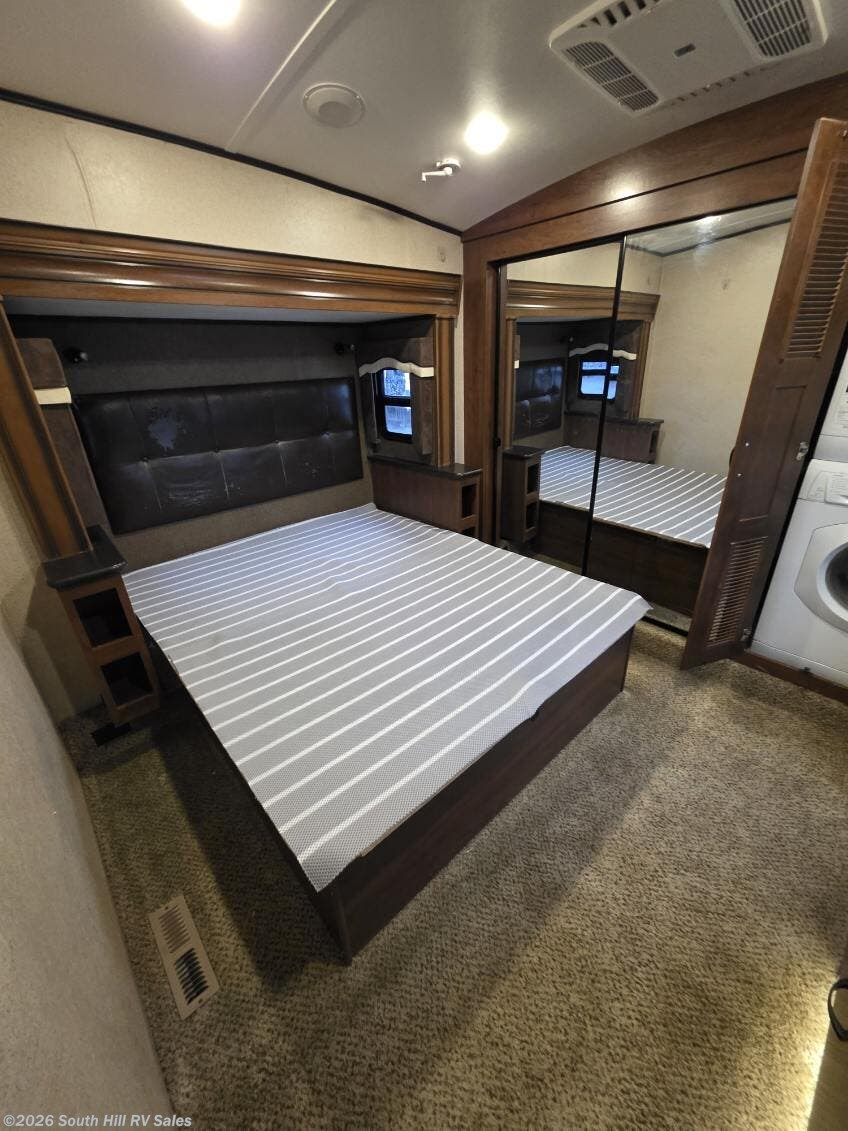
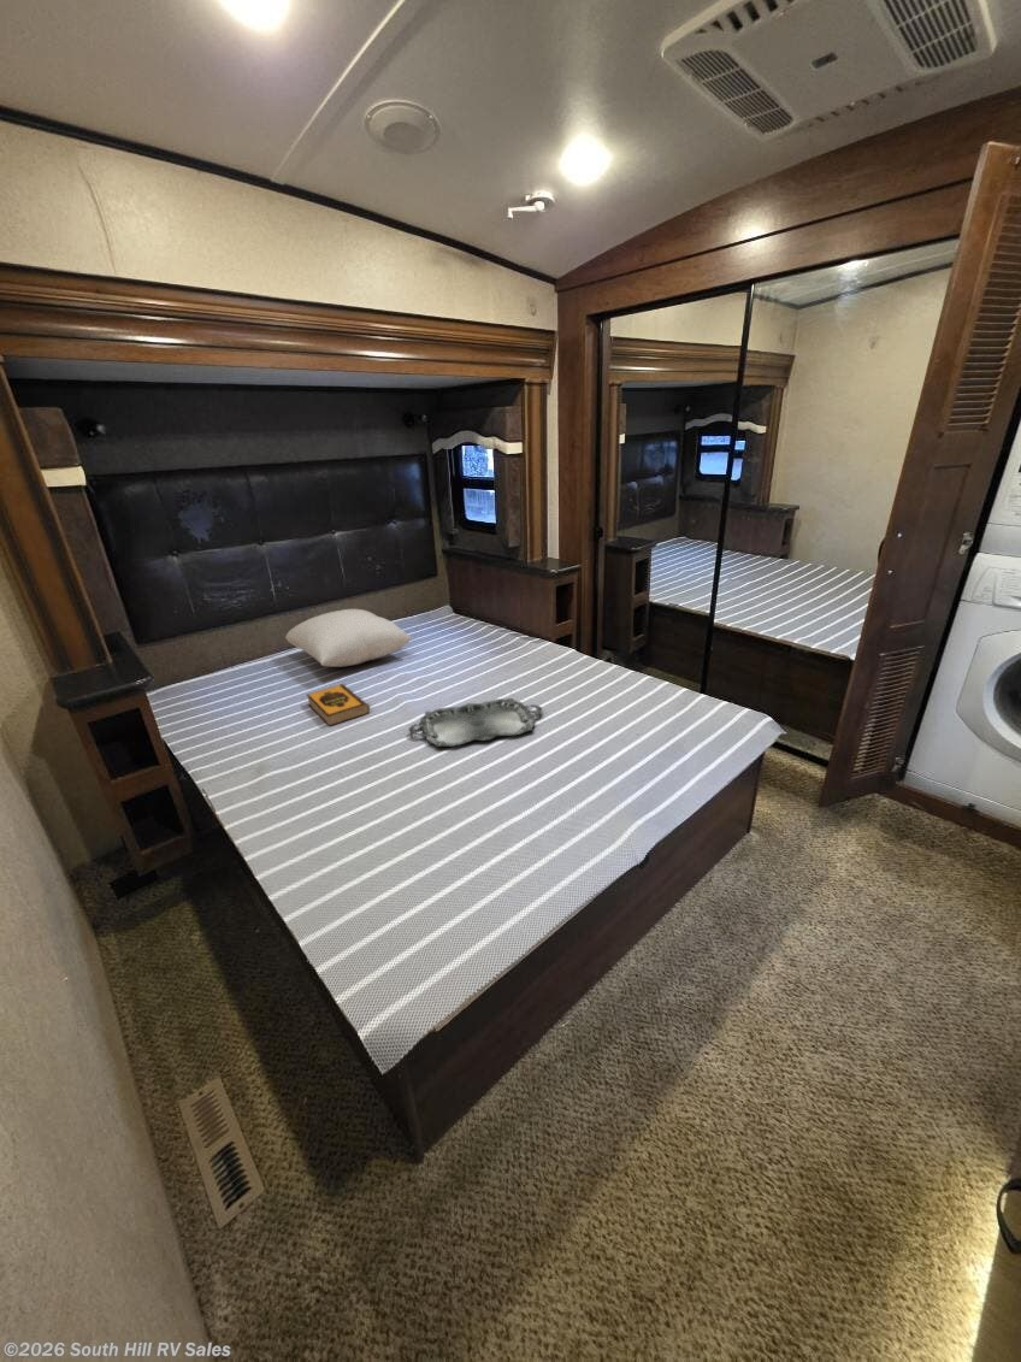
+ hardback book (337, 703)
+ serving tray (477, 720)
+ pillow (347, 636)
